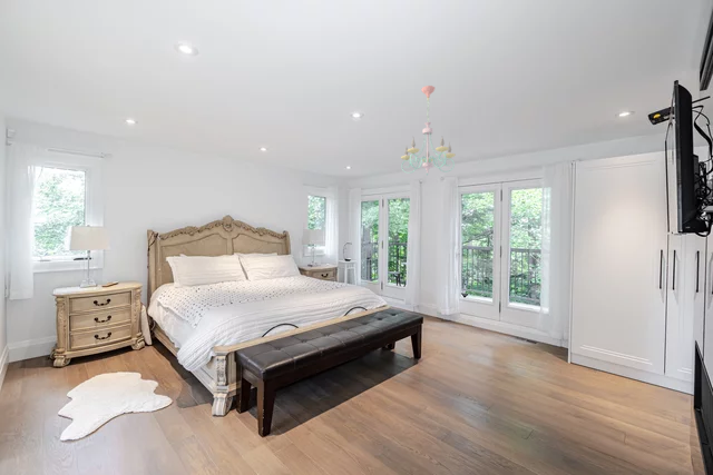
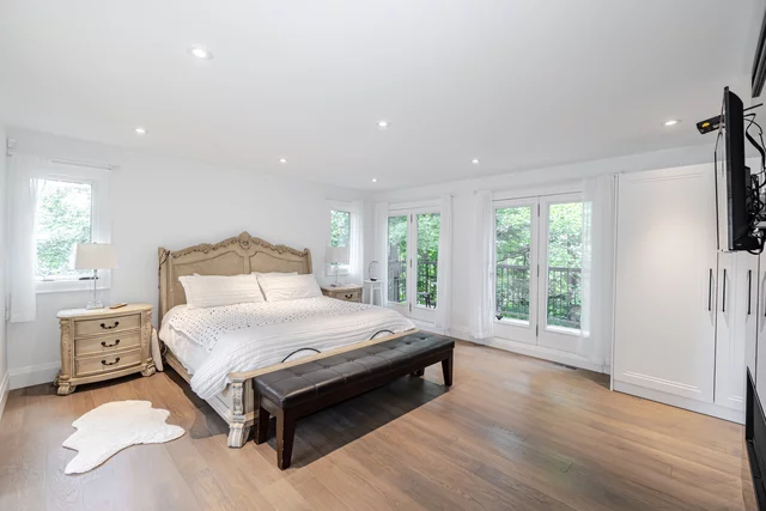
- chandelier (428, 131)
